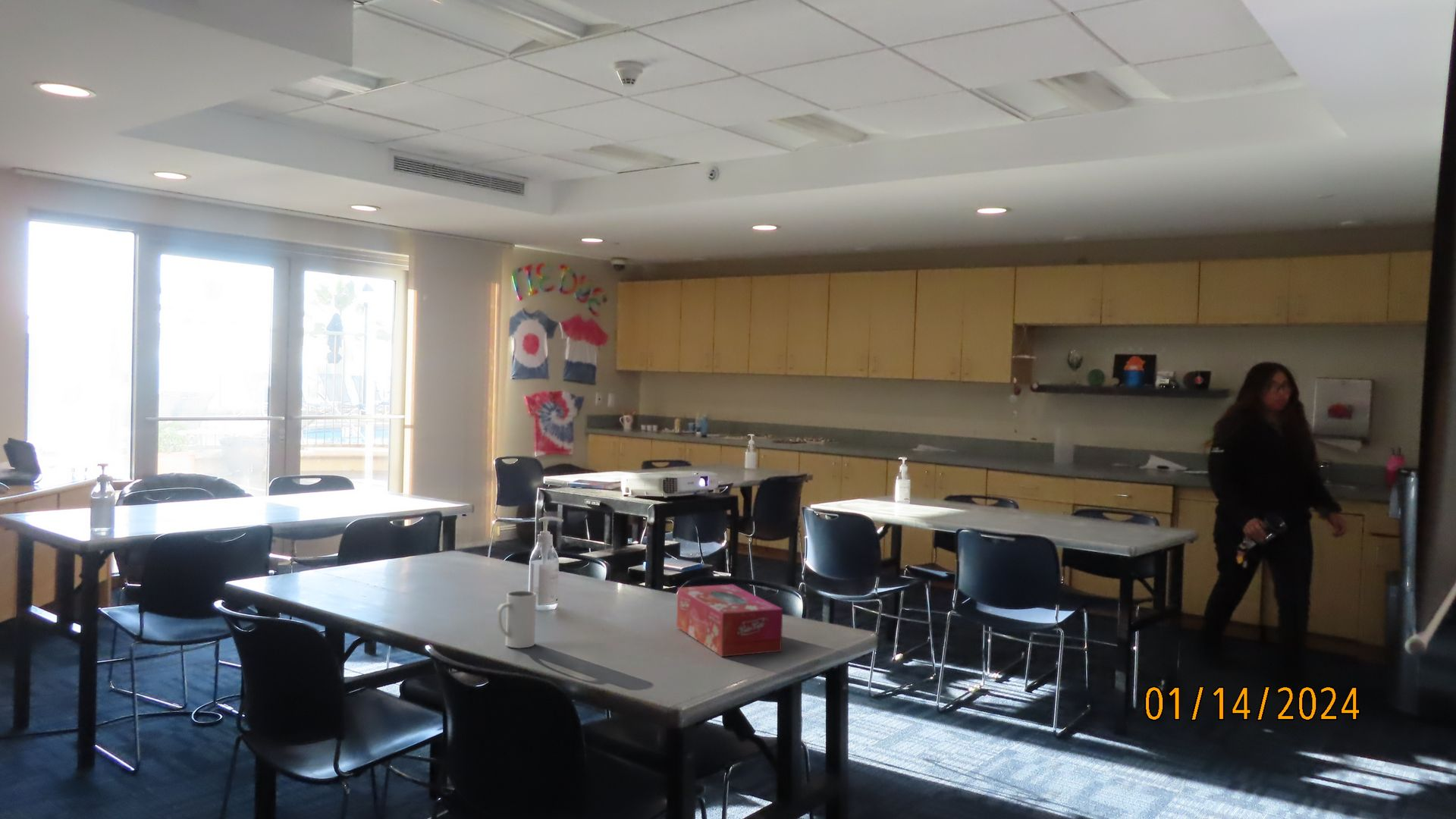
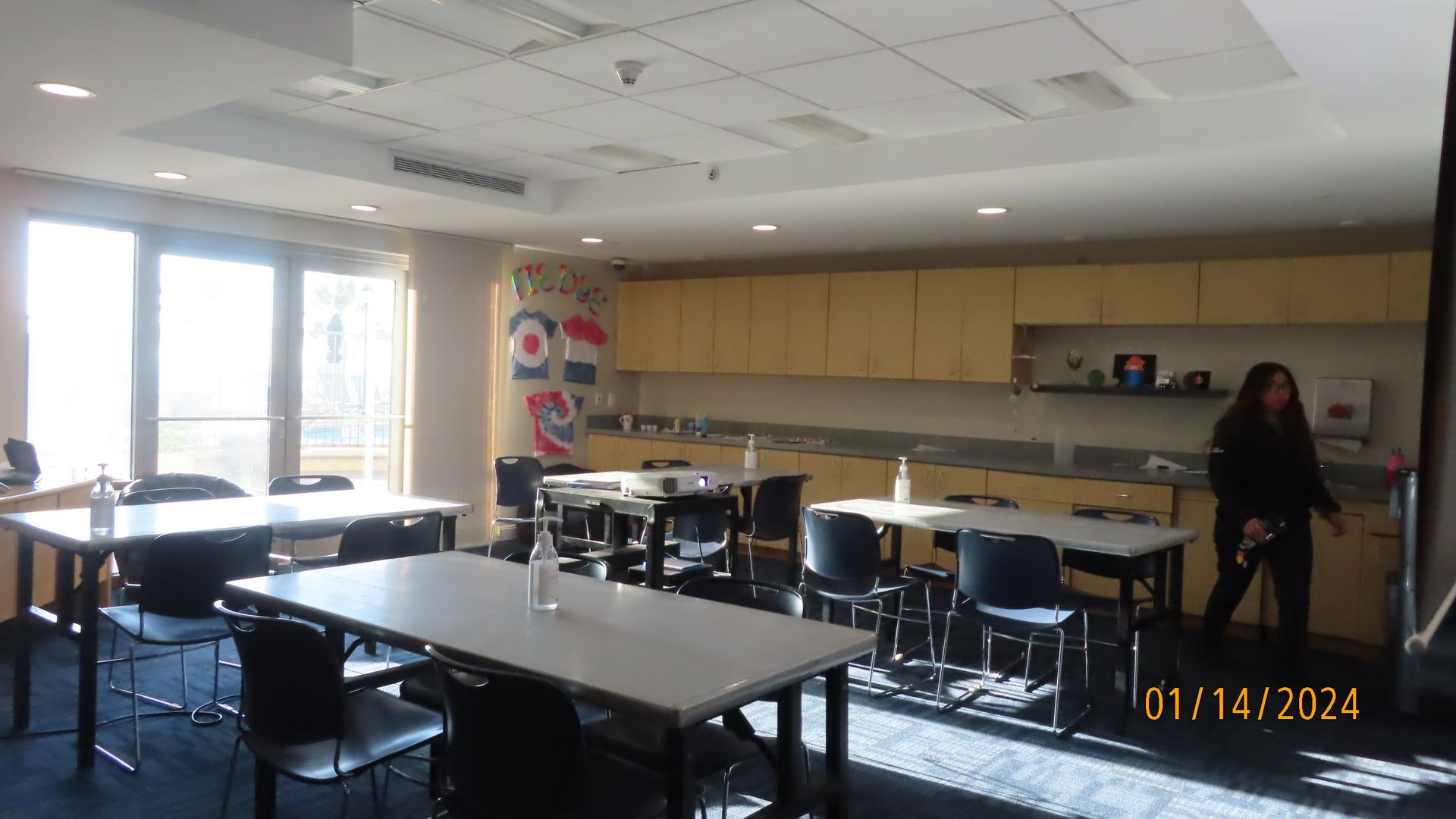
- mug (515, 620)
- tissue box (727, 618)
